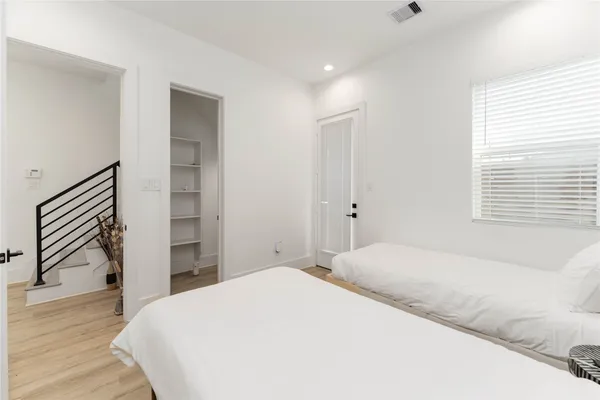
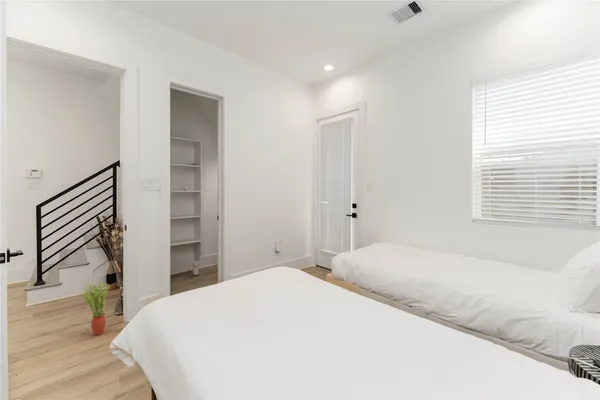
+ potted plant (95, 308)
